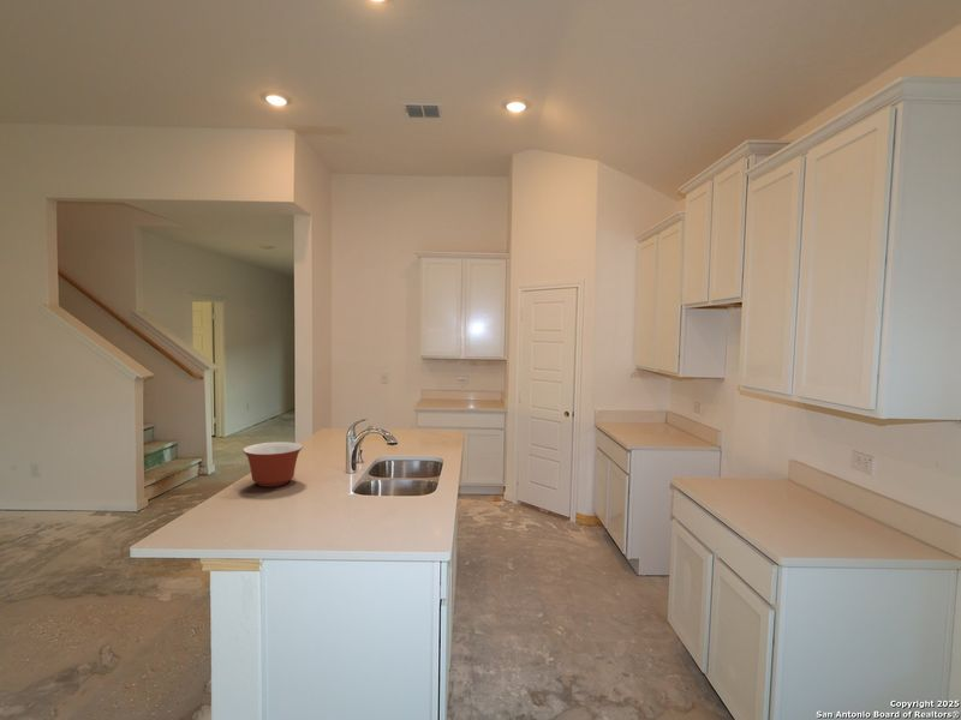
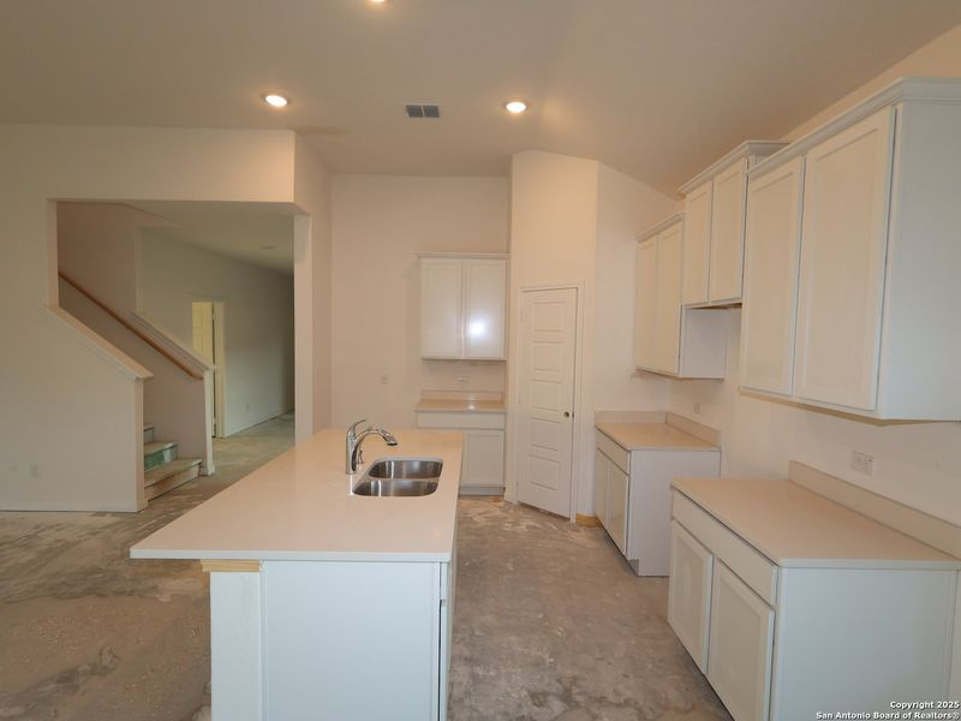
- mixing bowl (273, 464)
